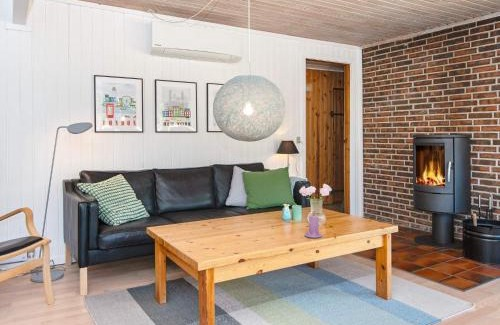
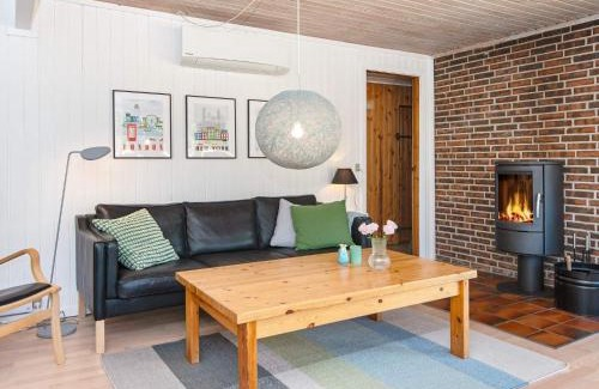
- candle (313, 224)
